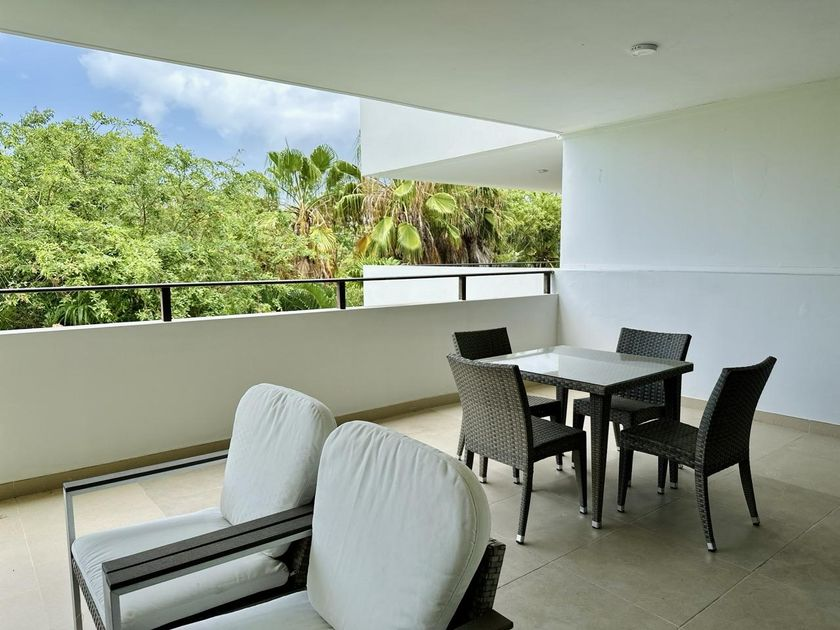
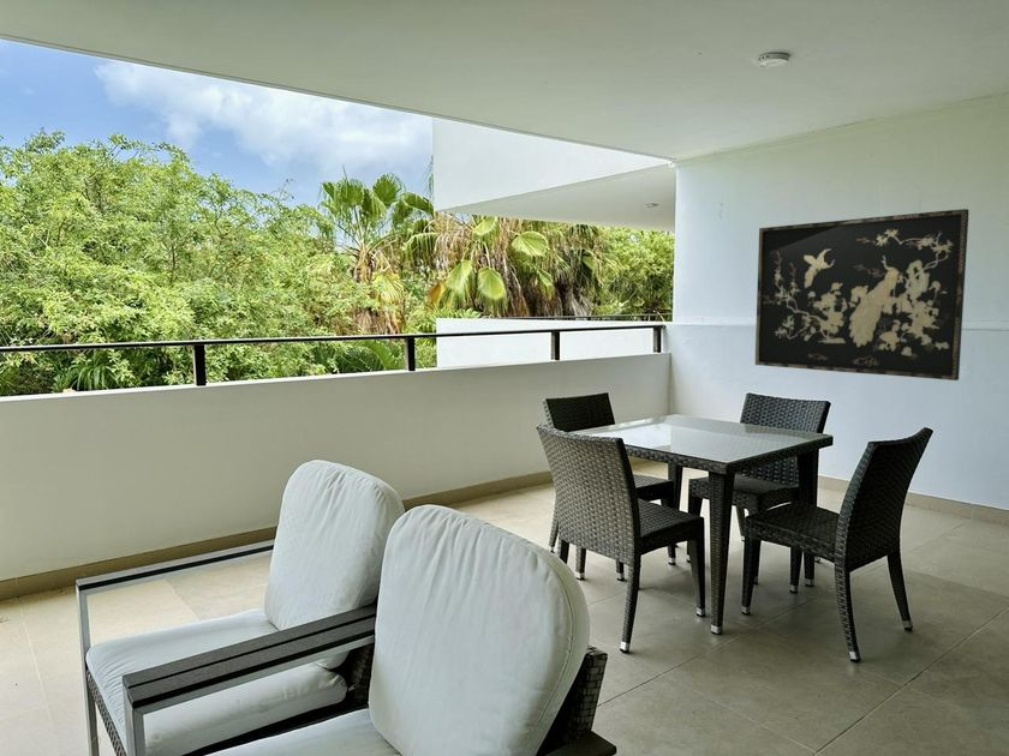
+ decorative wall panel (848, 296)
